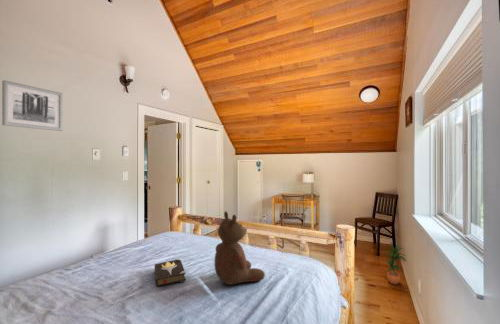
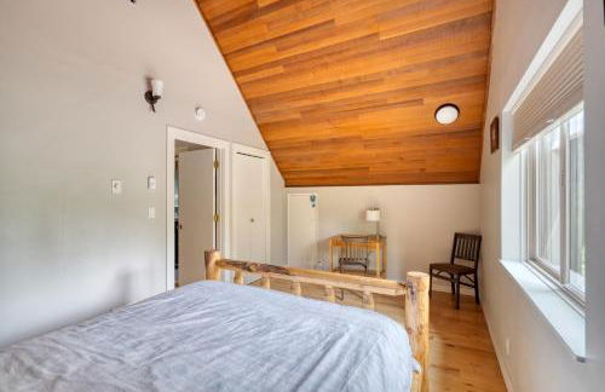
- potted plant (395, 263)
- hardback book (169, 271)
- teddy bear (238, 245)
- wall art (35, 107)
